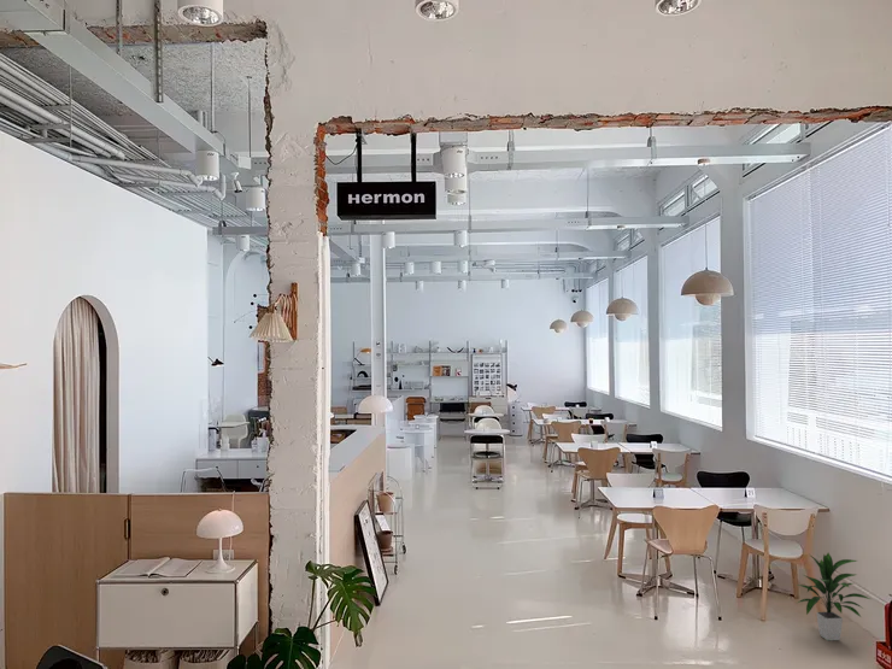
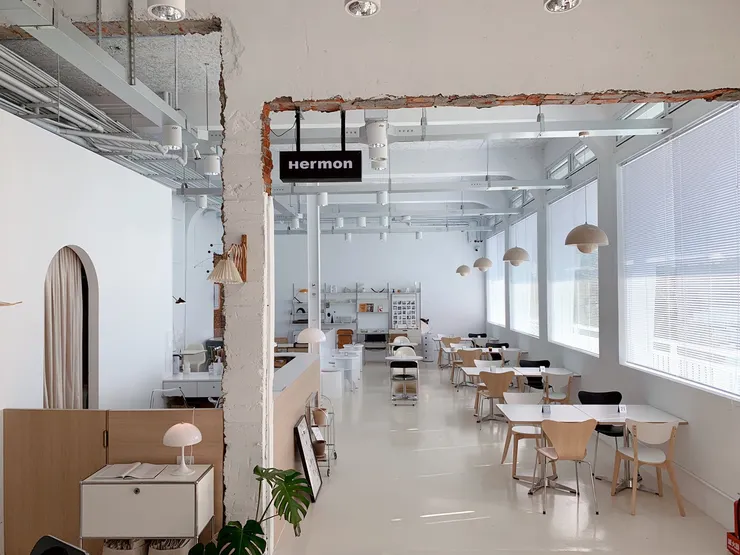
- indoor plant (828, 593)
